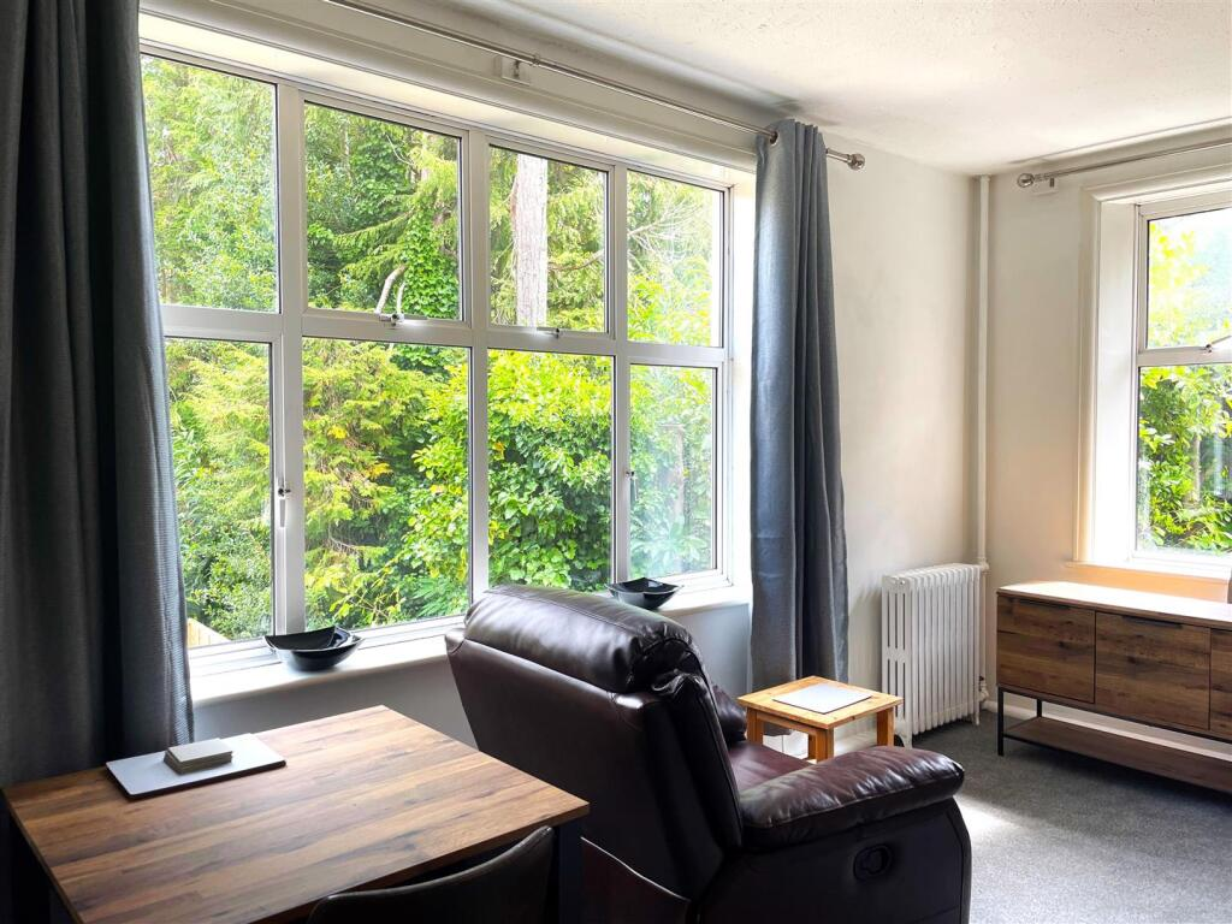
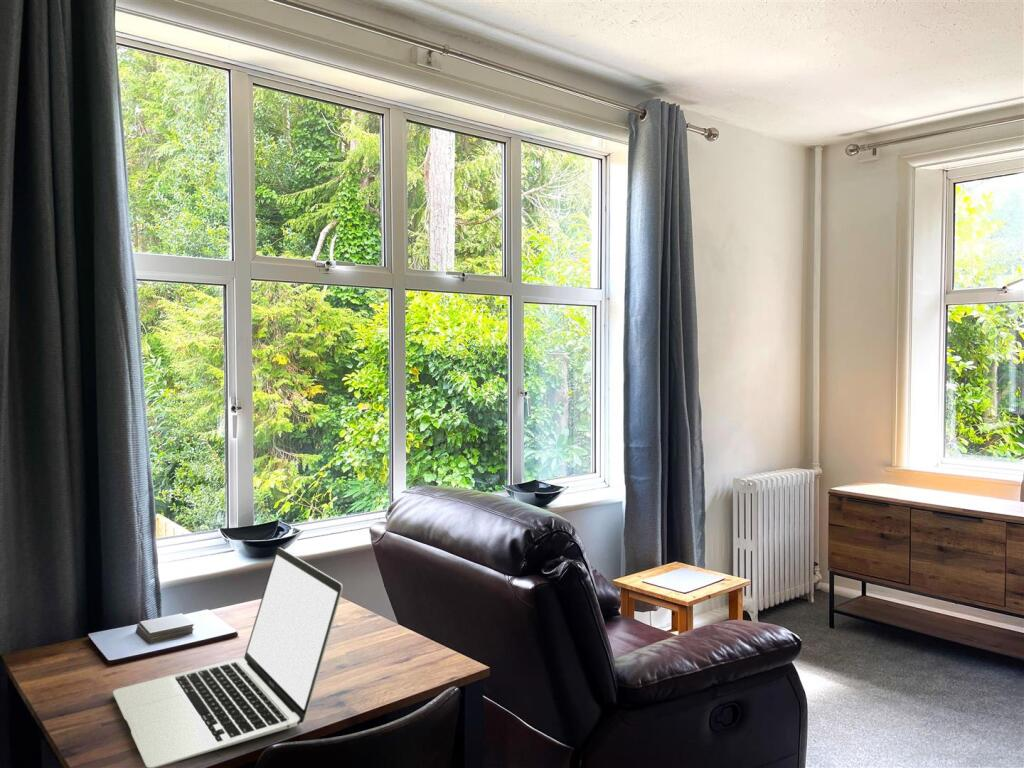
+ laptop (229, 660)
